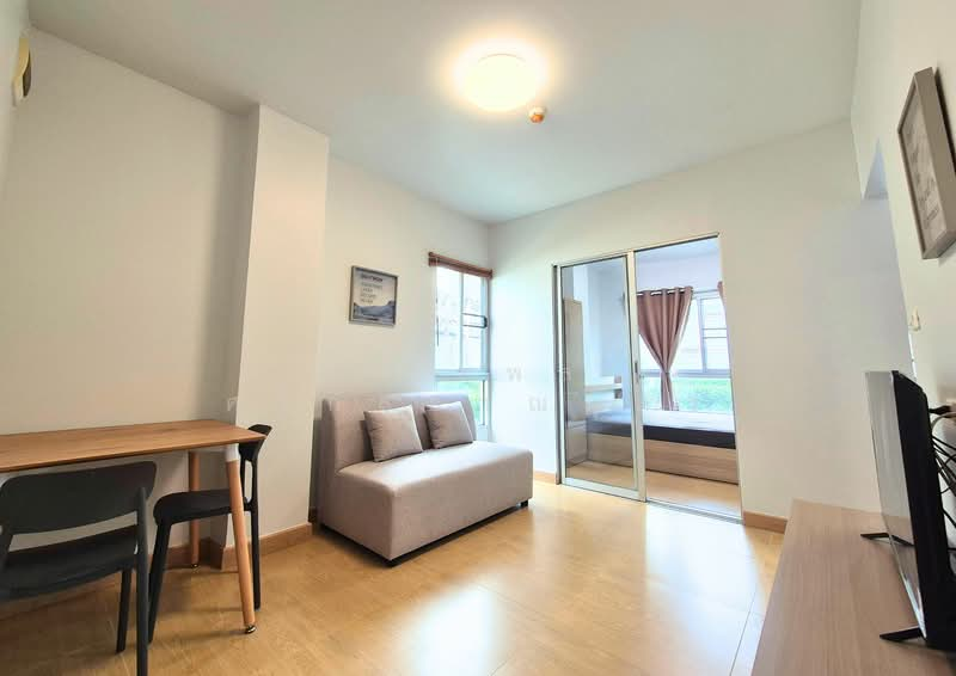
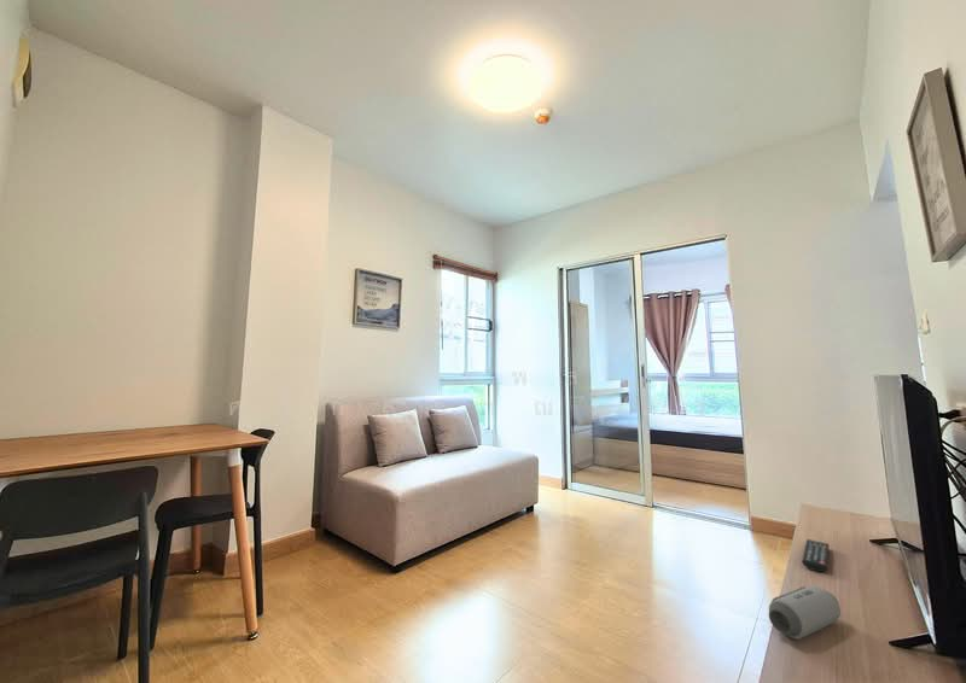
+ speaker (804, 609)
+ remote control (816, 554)
